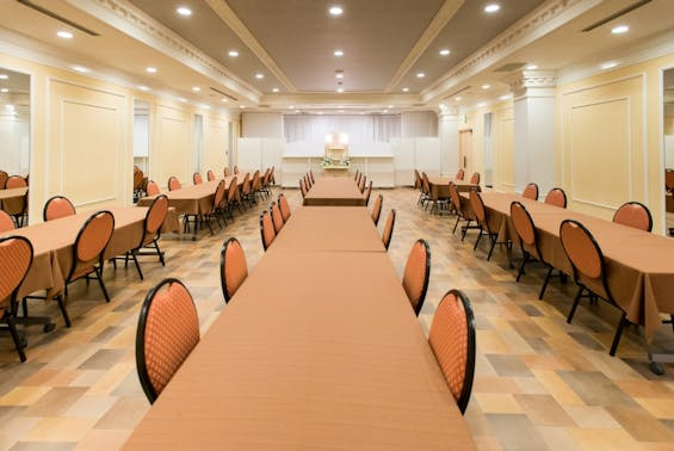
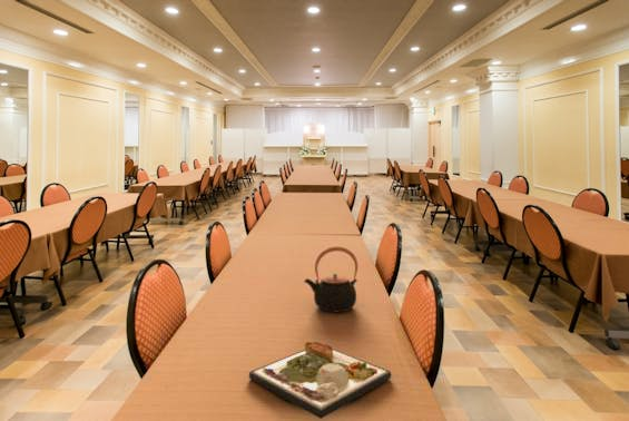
+ teapot (331, 277)
+ dinner plate (320, 370)
